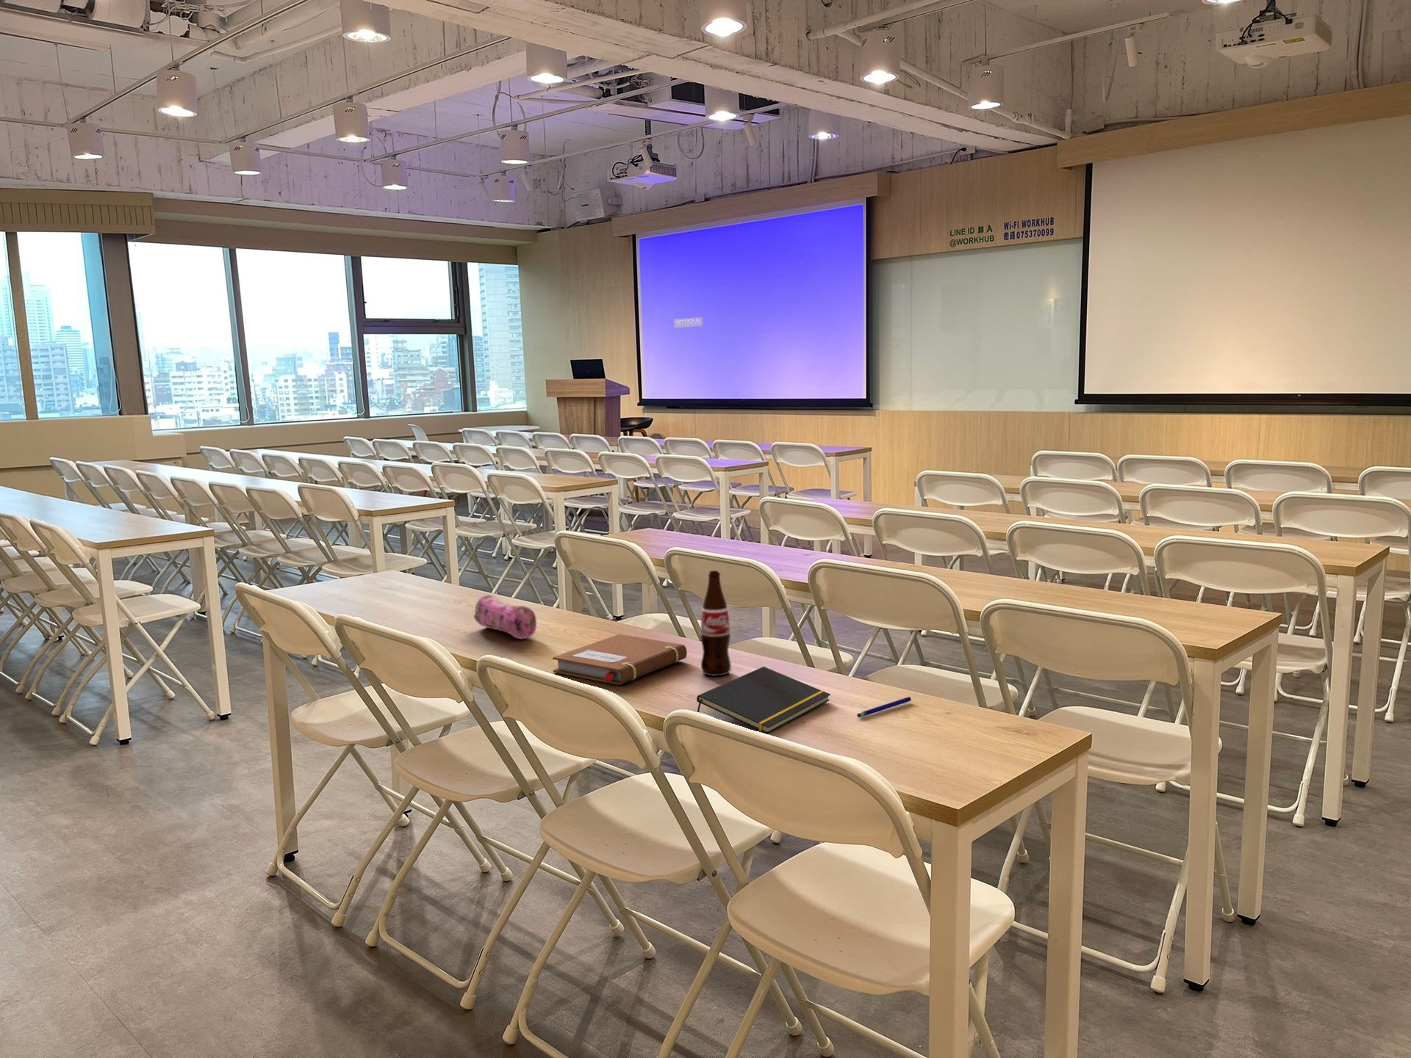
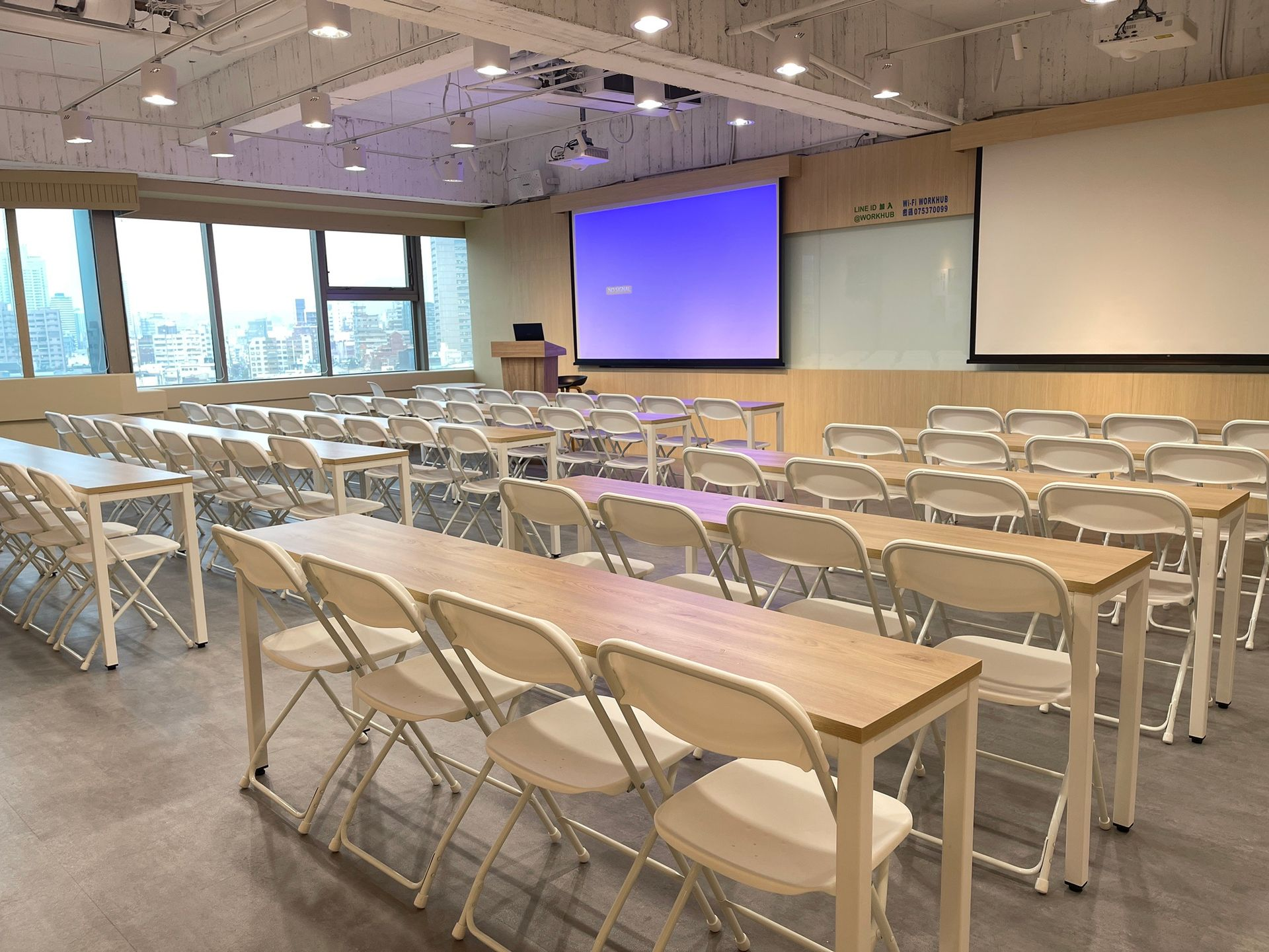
- pen (884, 707)
- notepad (765, 698)
- pencil case (505, 616)
- bottle (715, 622)
- notebook (619, 659)
